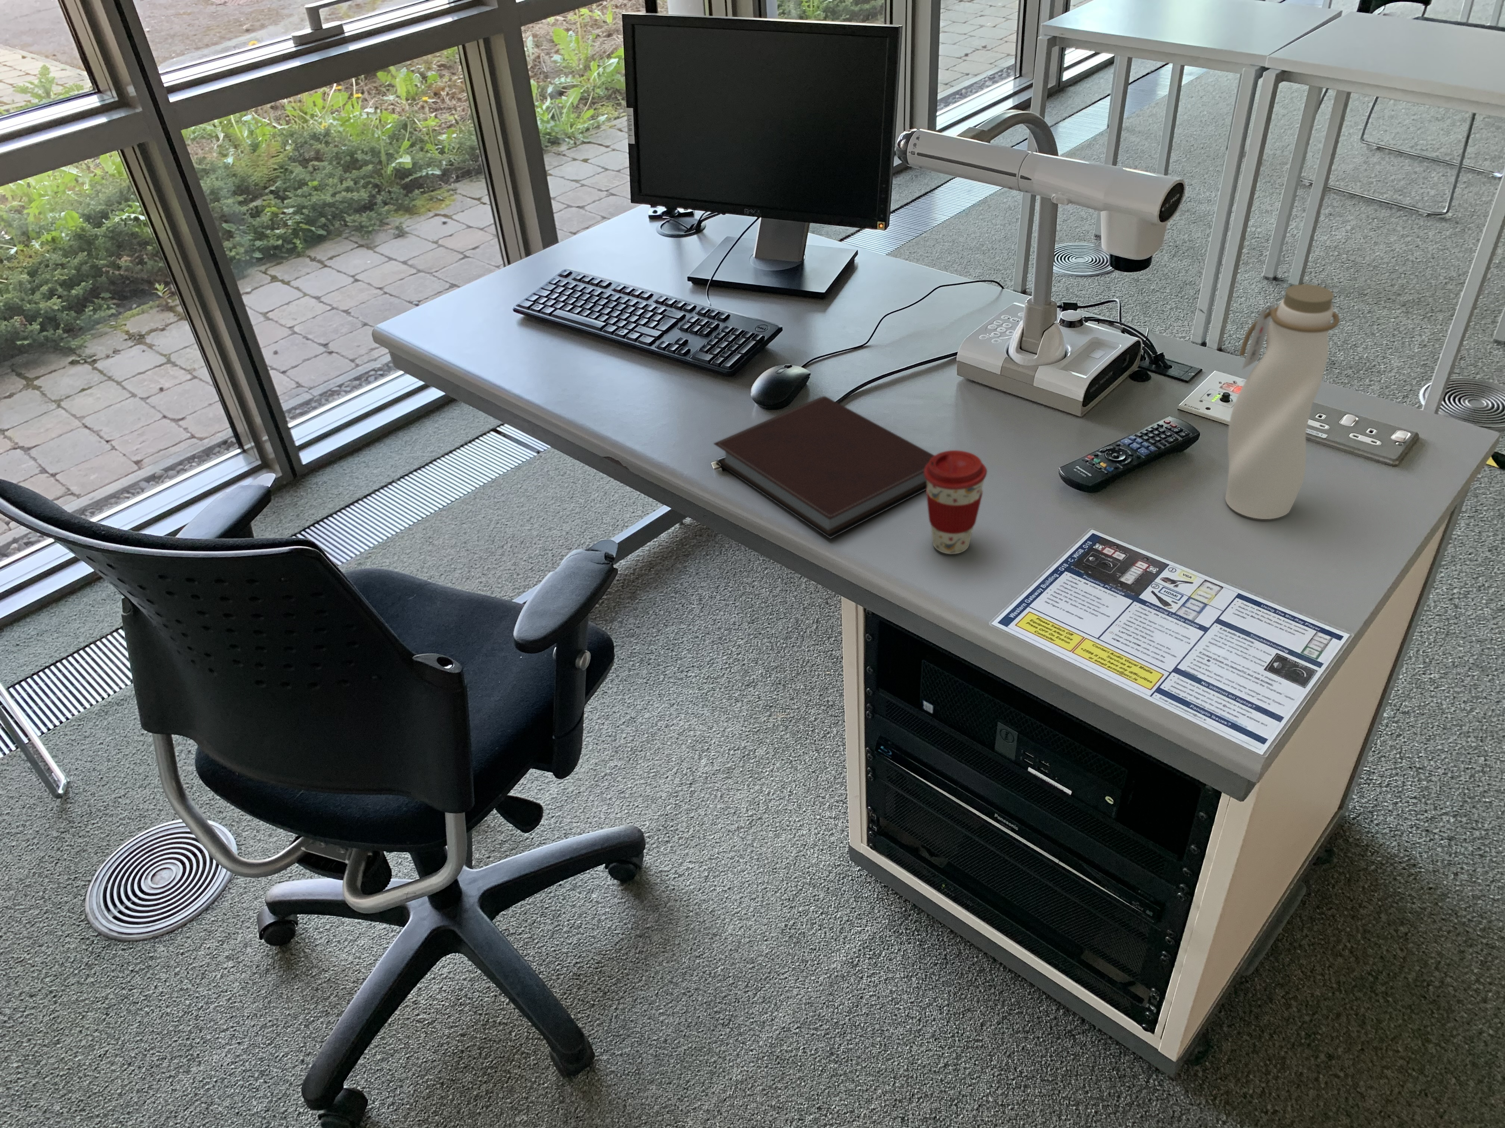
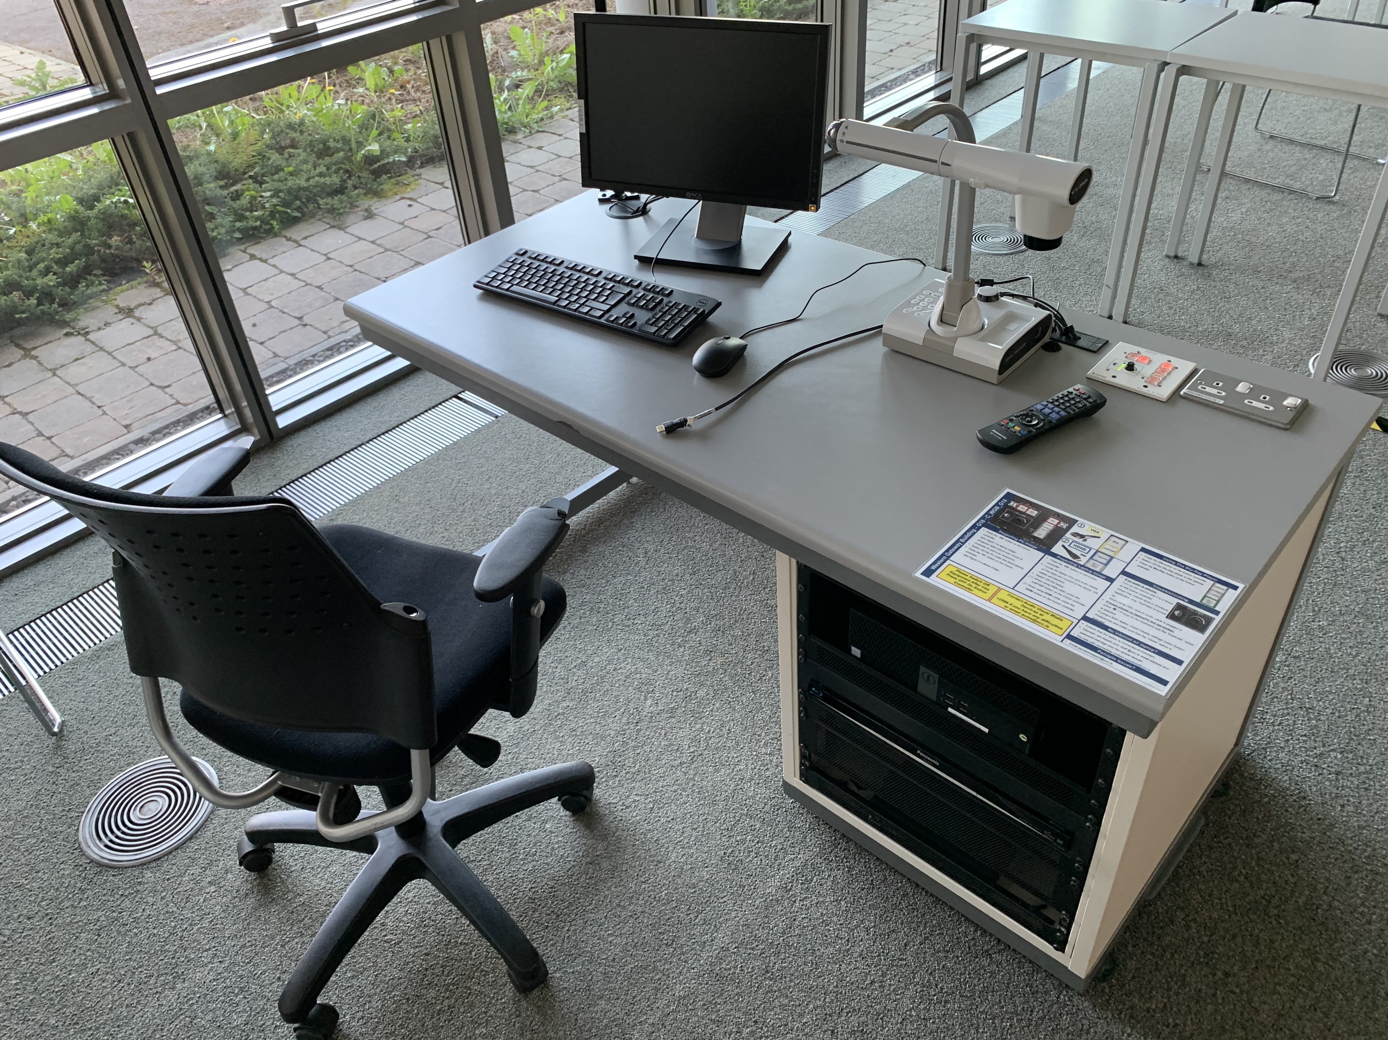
- water bottle (1275, 404)
- coffee cup (953, 504)
- notebook (828, 461)
